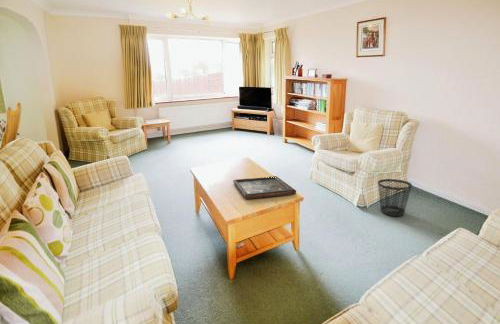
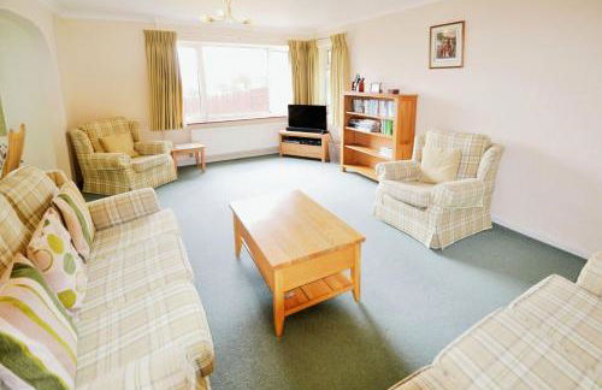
- decorative tray (262, 186)
- wastebasket (393, 197)
